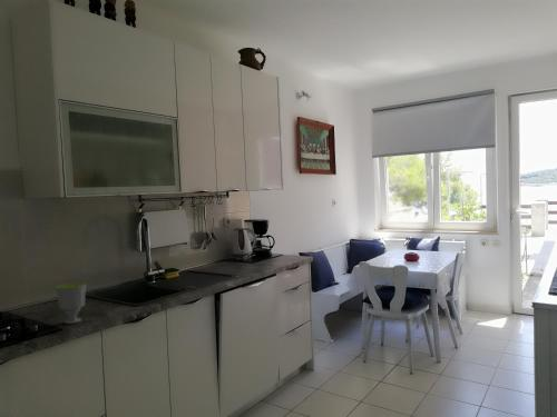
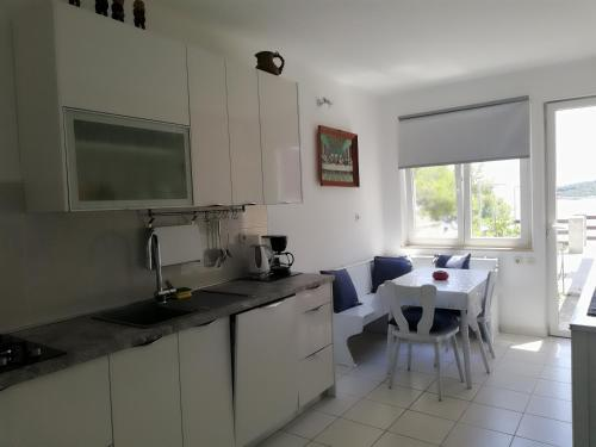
- cup (71, 302)
